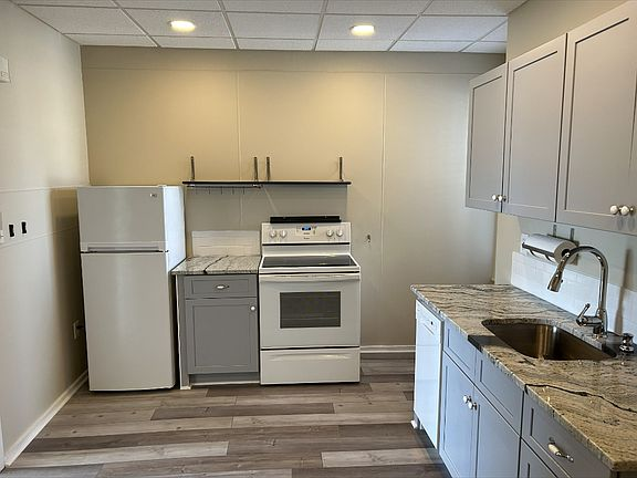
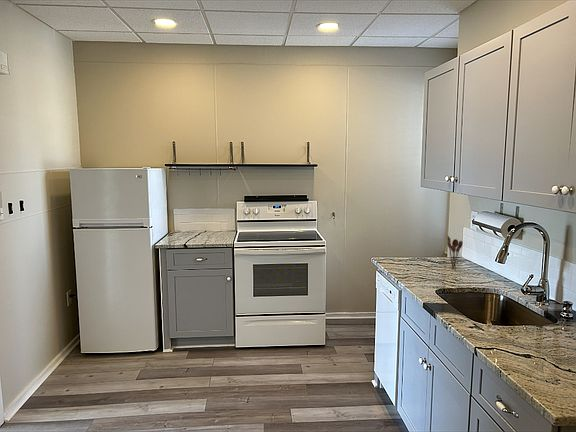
+ utensil holder (453, 252)
